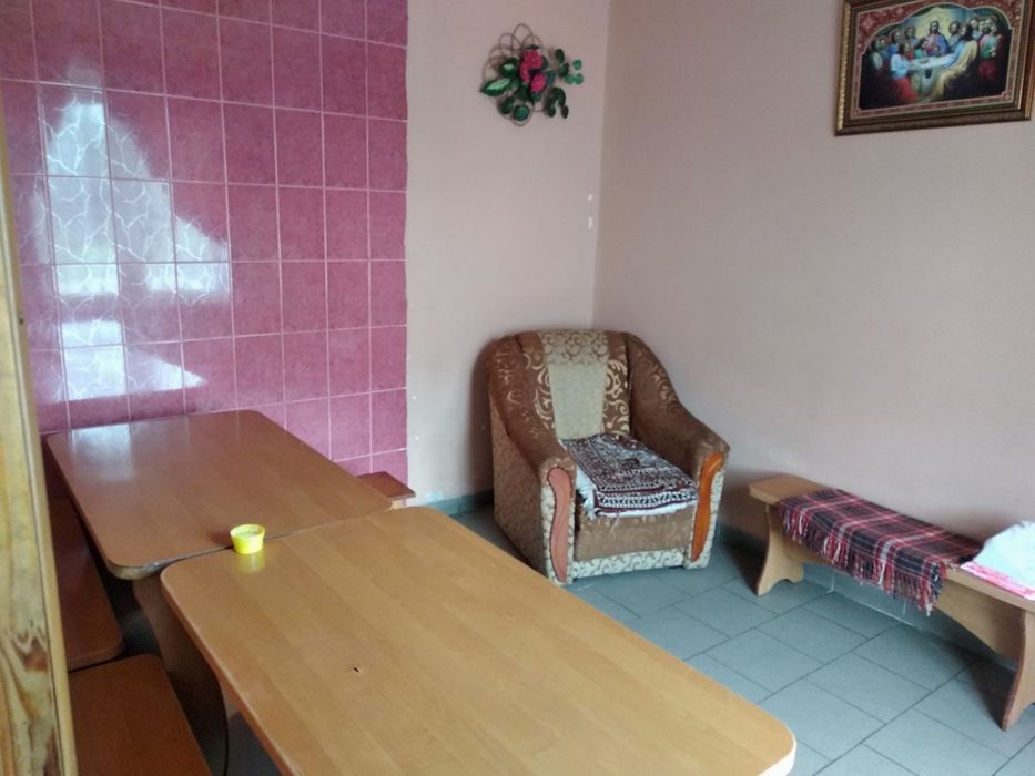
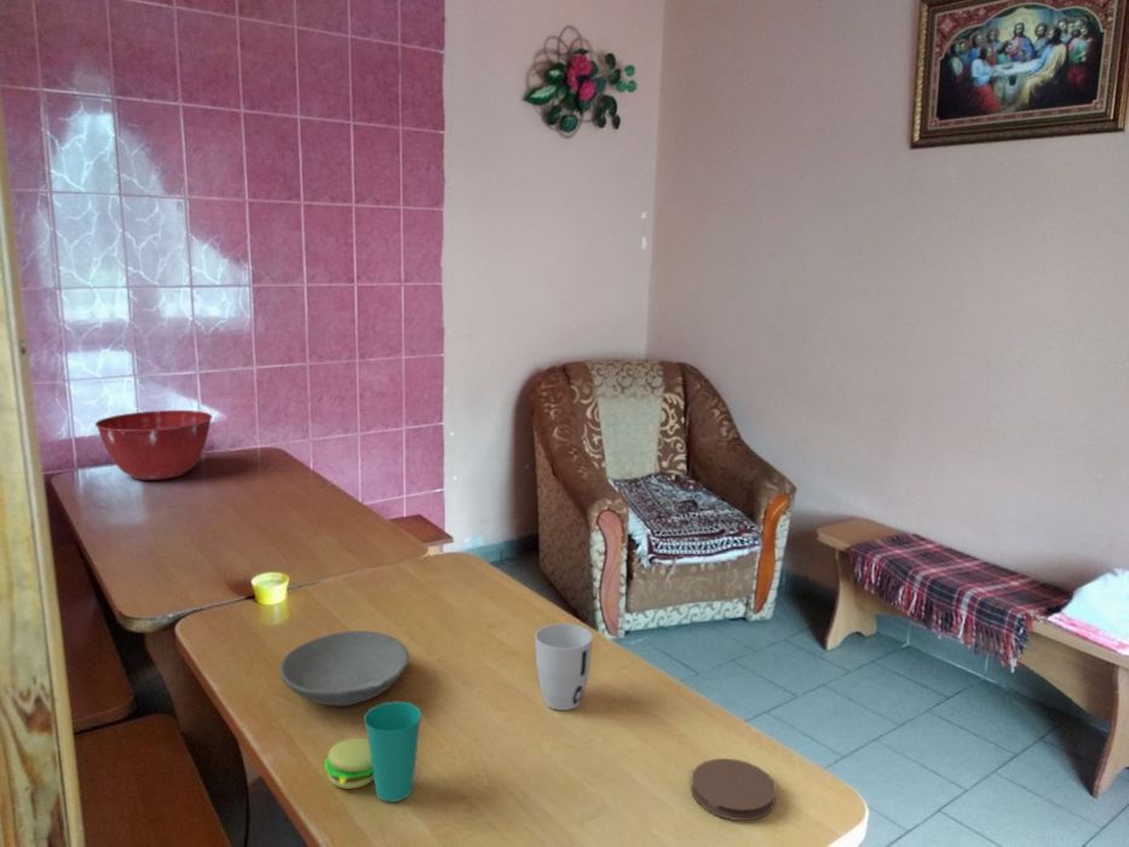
+ bowl (346, 674)
+ cup (371, 745)
+ cup (563, 668)
+ mixing bowl (156, 446)
+ coaster (732, 788)
